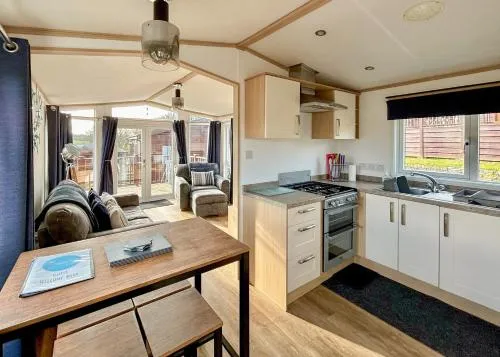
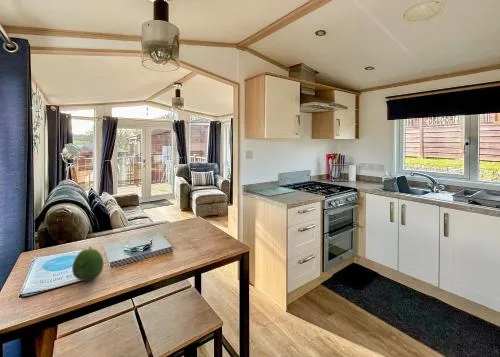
+ fruit (88, 264)
